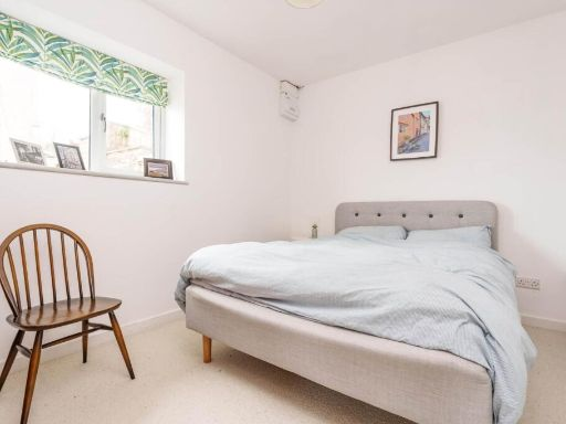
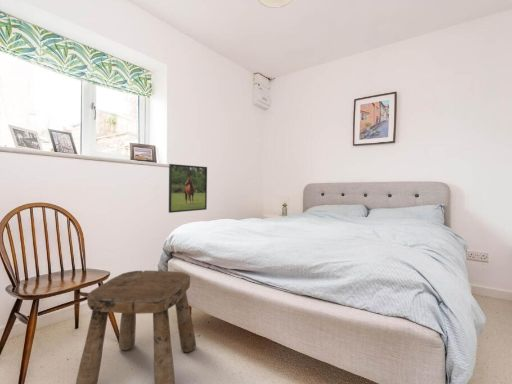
+ stool (135, 326)
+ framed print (189, 188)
